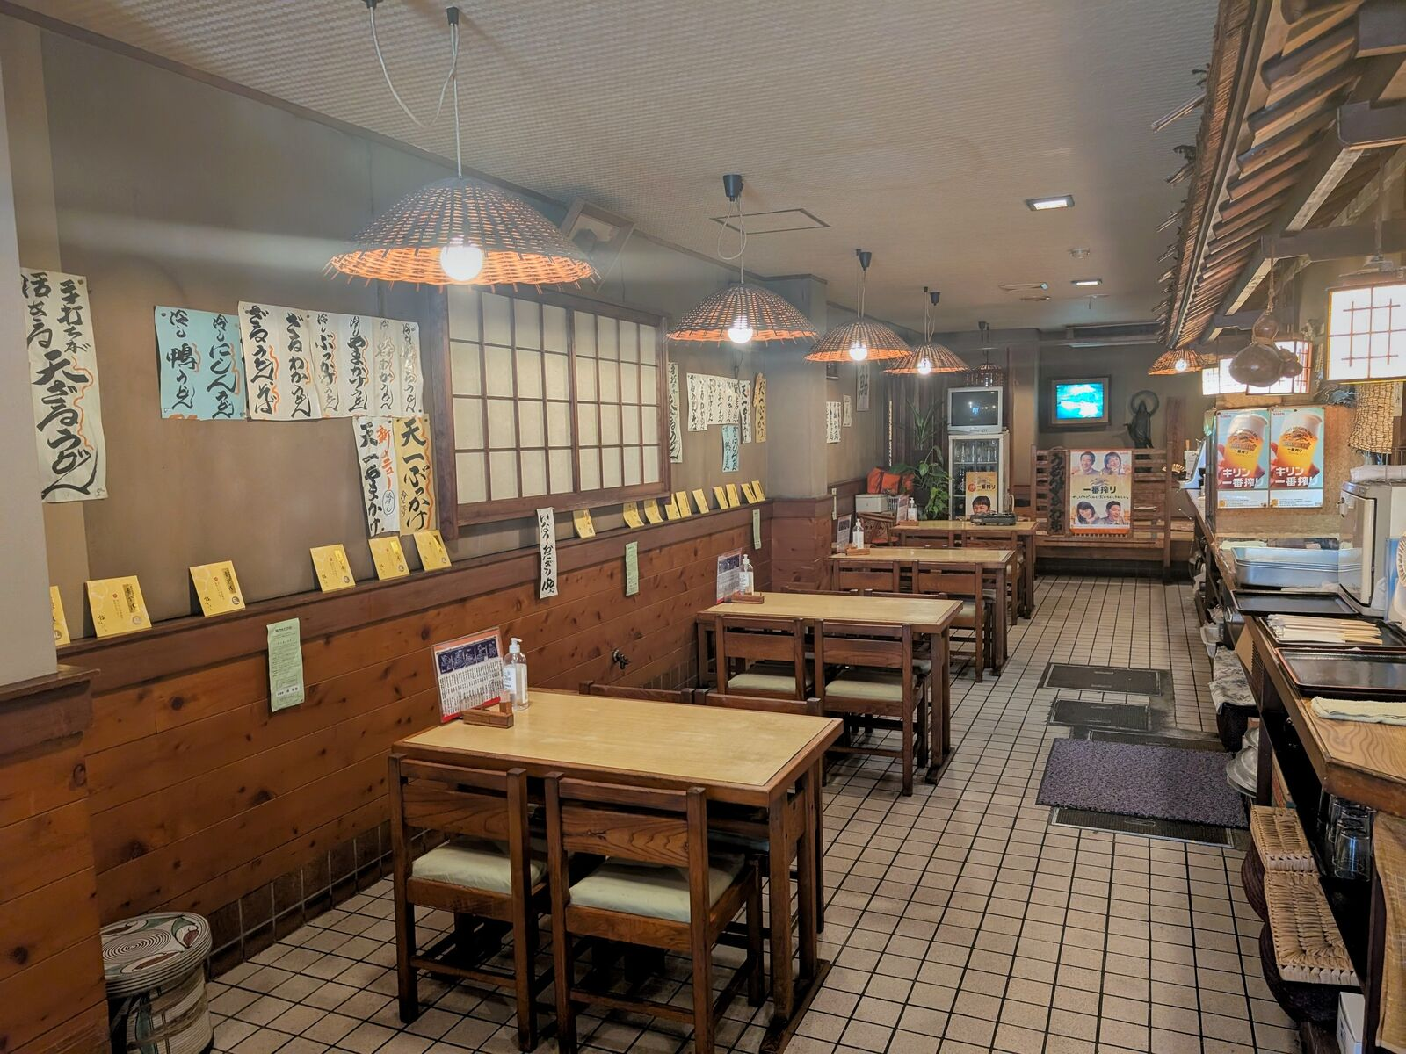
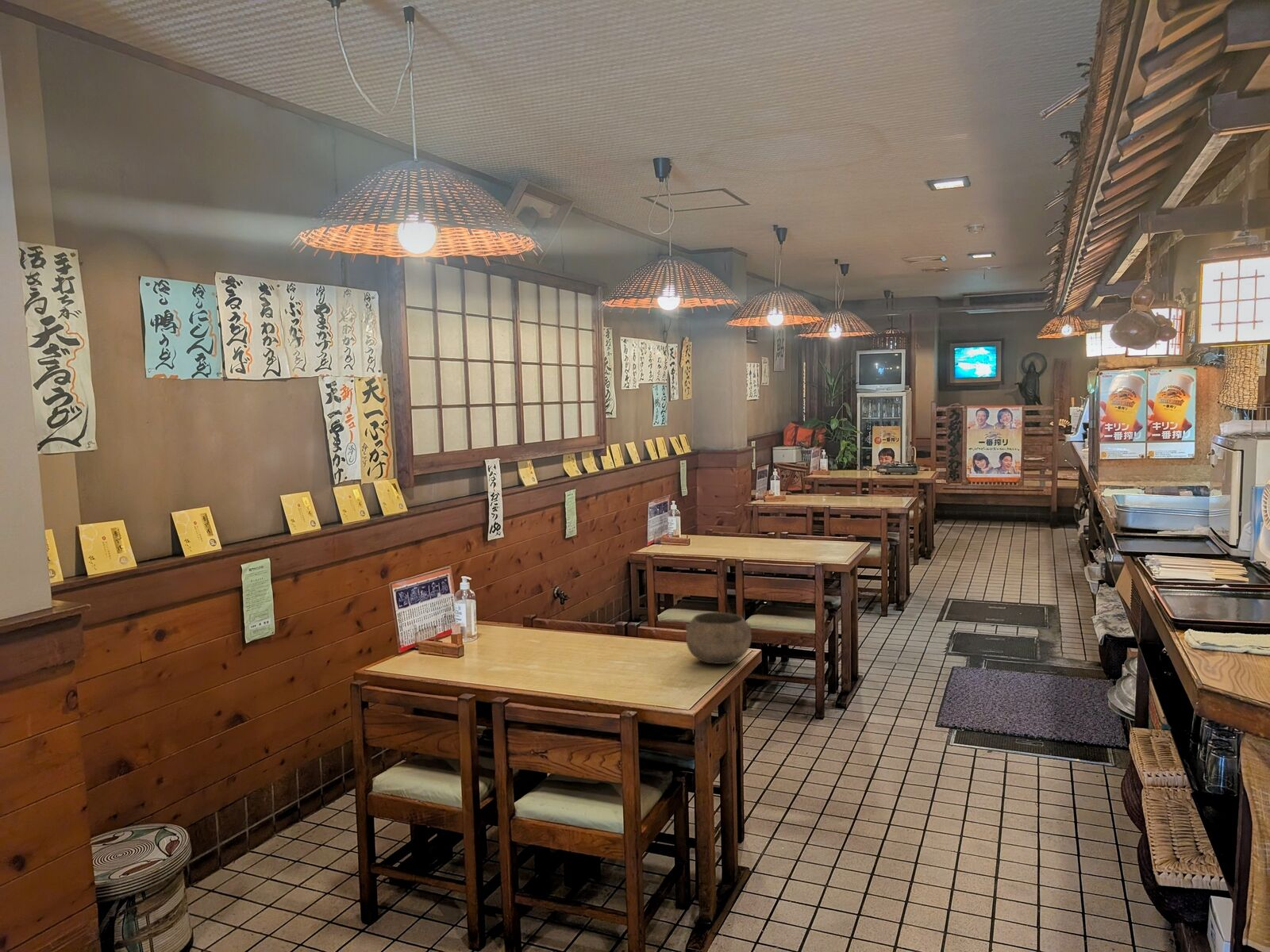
+ bowl (718, 639)
